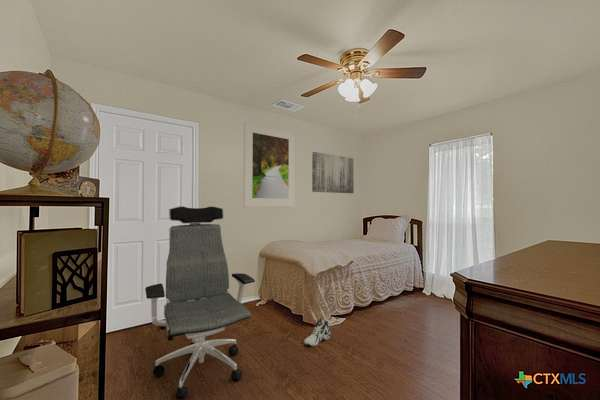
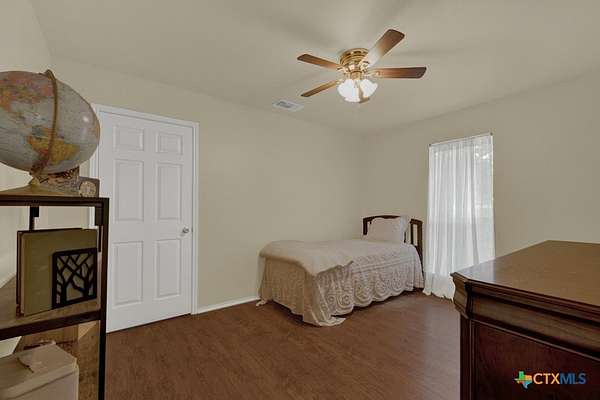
- wall art (334, 174)
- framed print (271, 167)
- sneaker (317, 330)
- office chair (202, 288)
